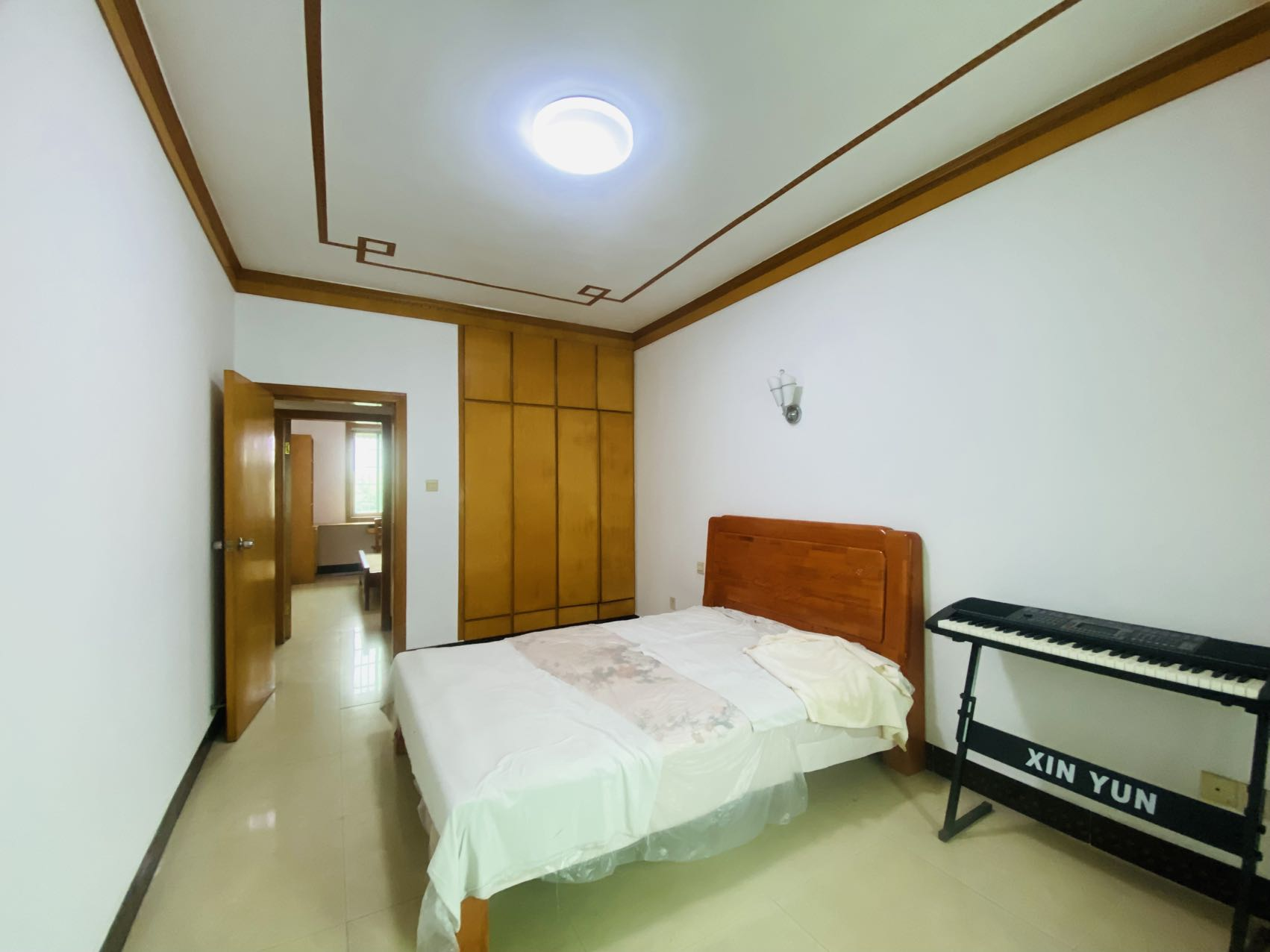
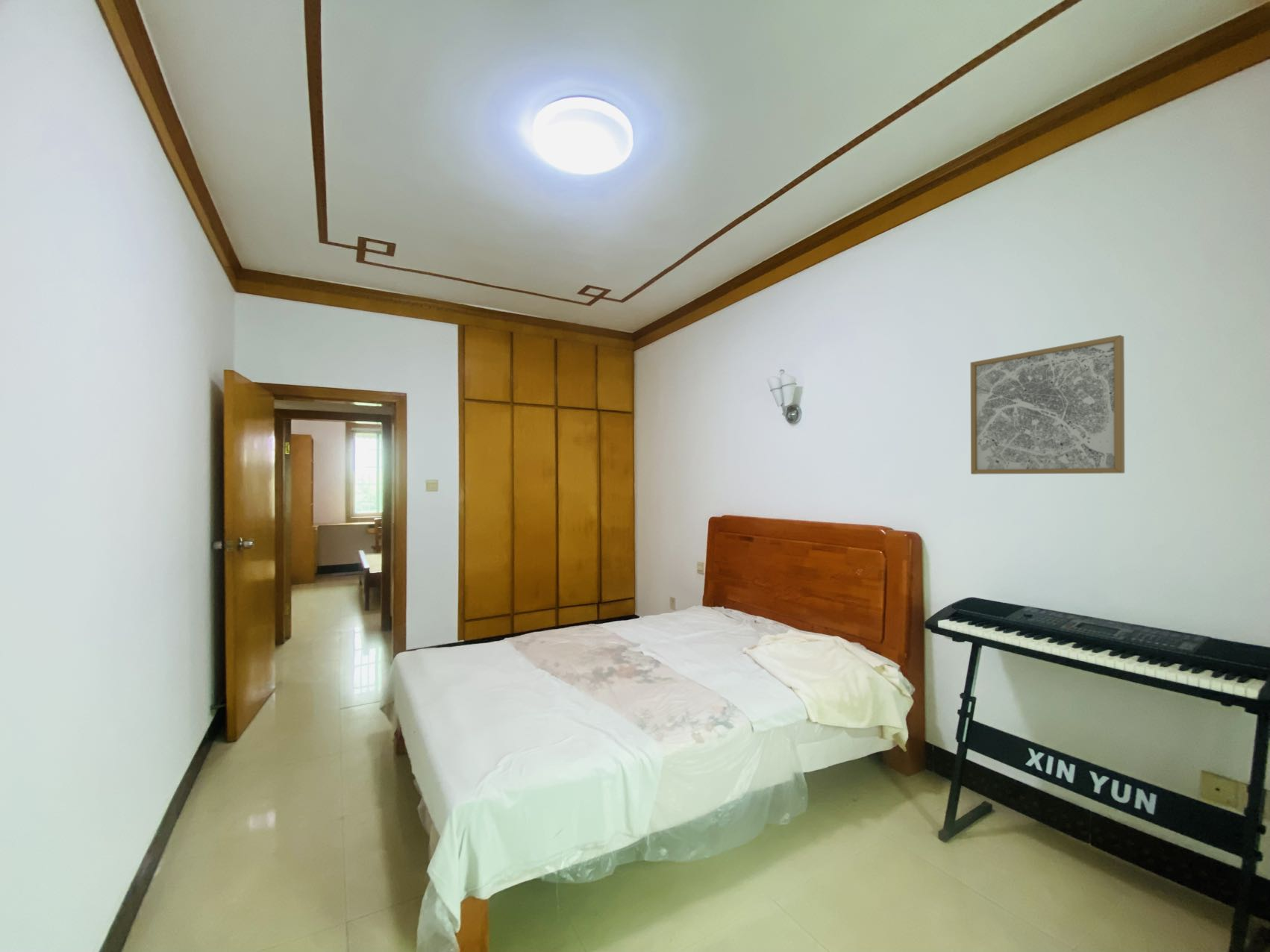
+ wall art (1039, 412)
